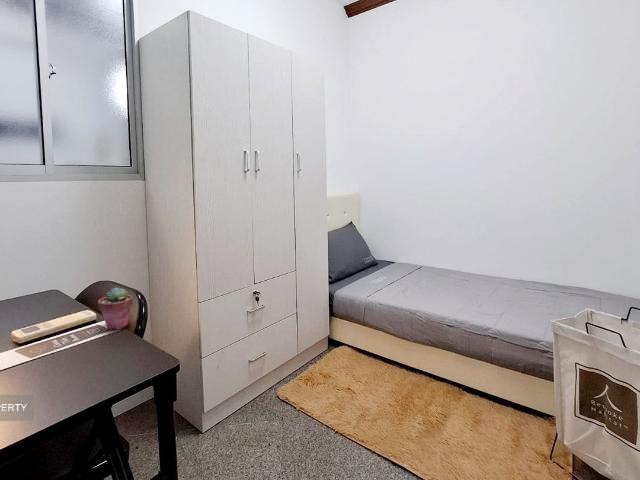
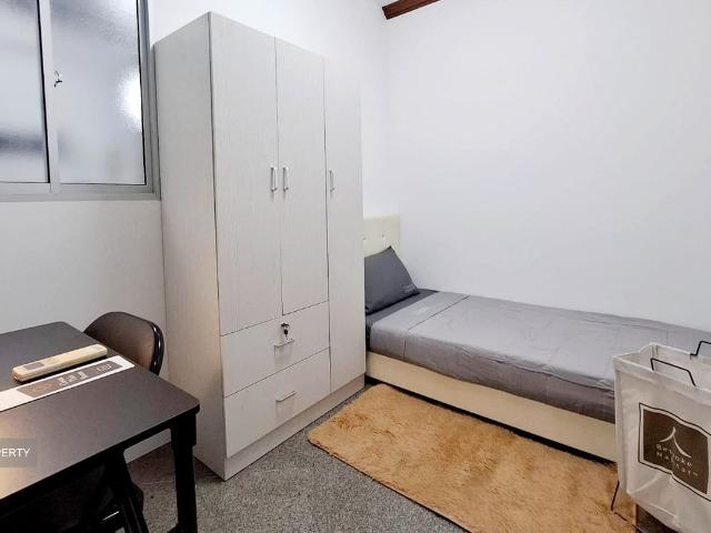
- potted succulent (116, 306)
